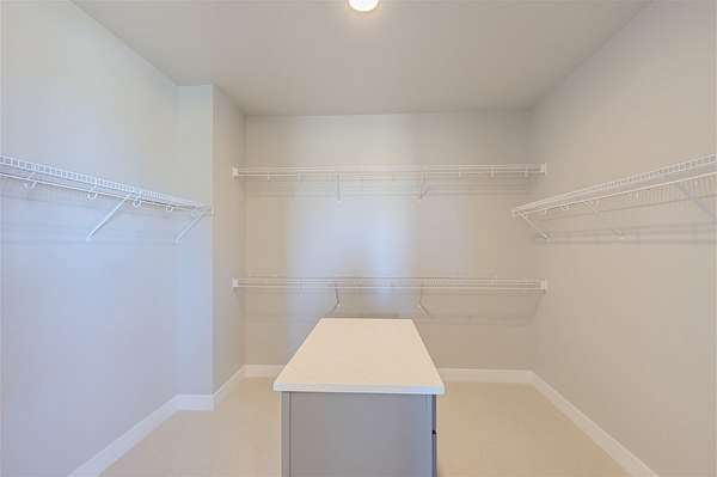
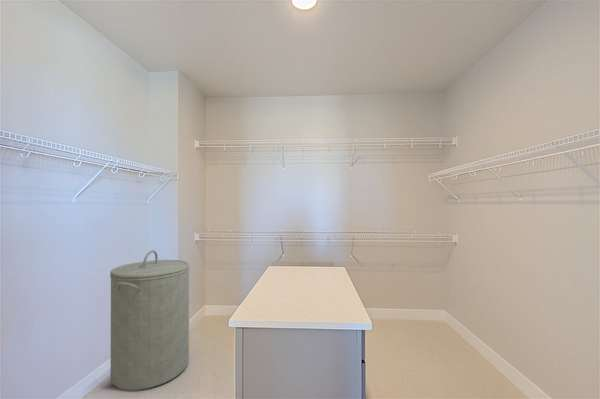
+ laundry hamper (152, 309)
